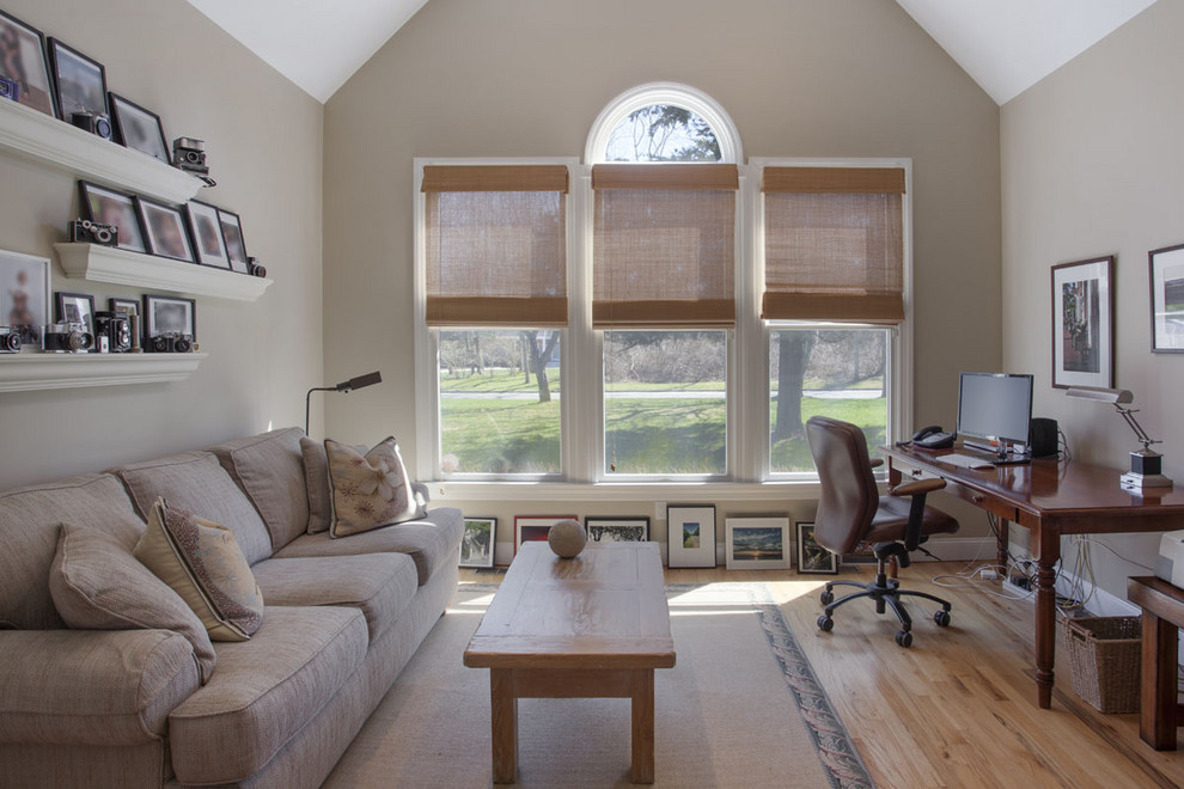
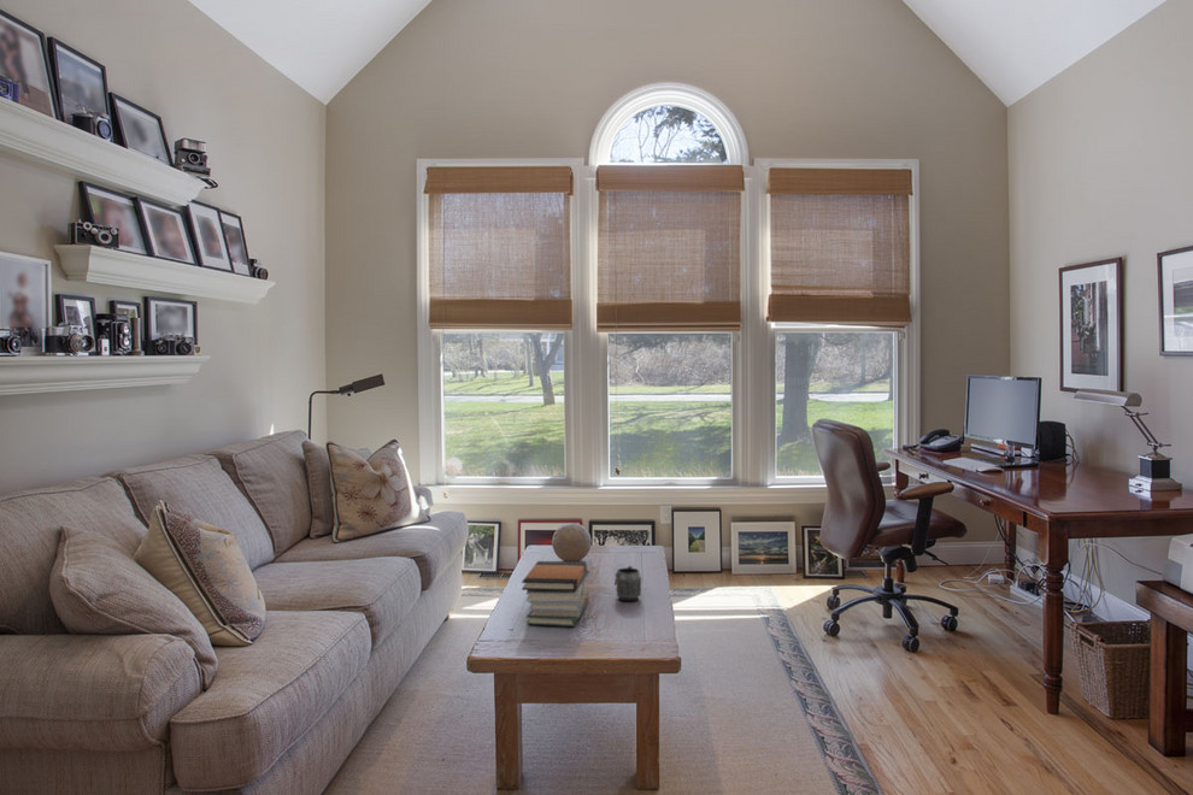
+ mug (628, 583)
+ book stack (557, 591)
